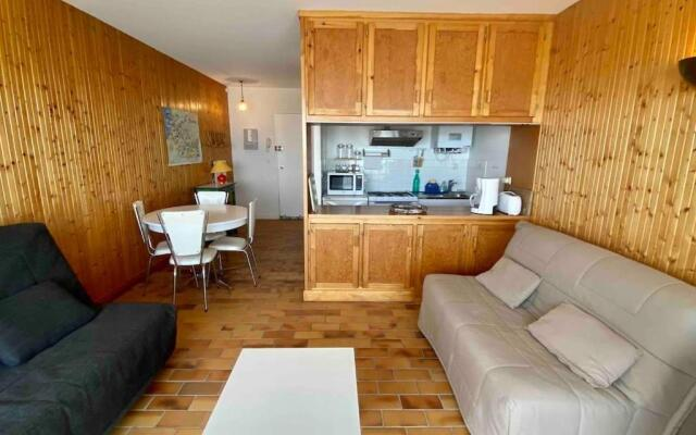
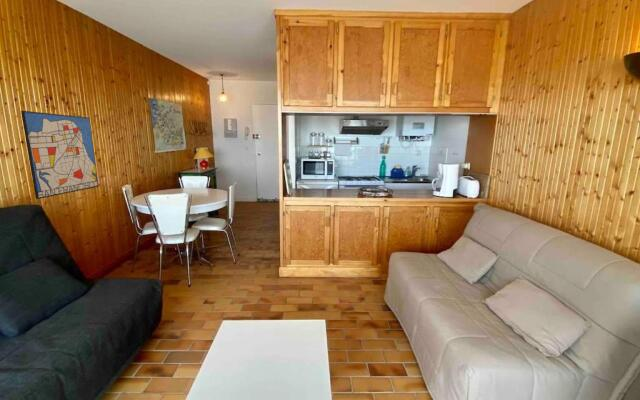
+ wall art (65, 154)
